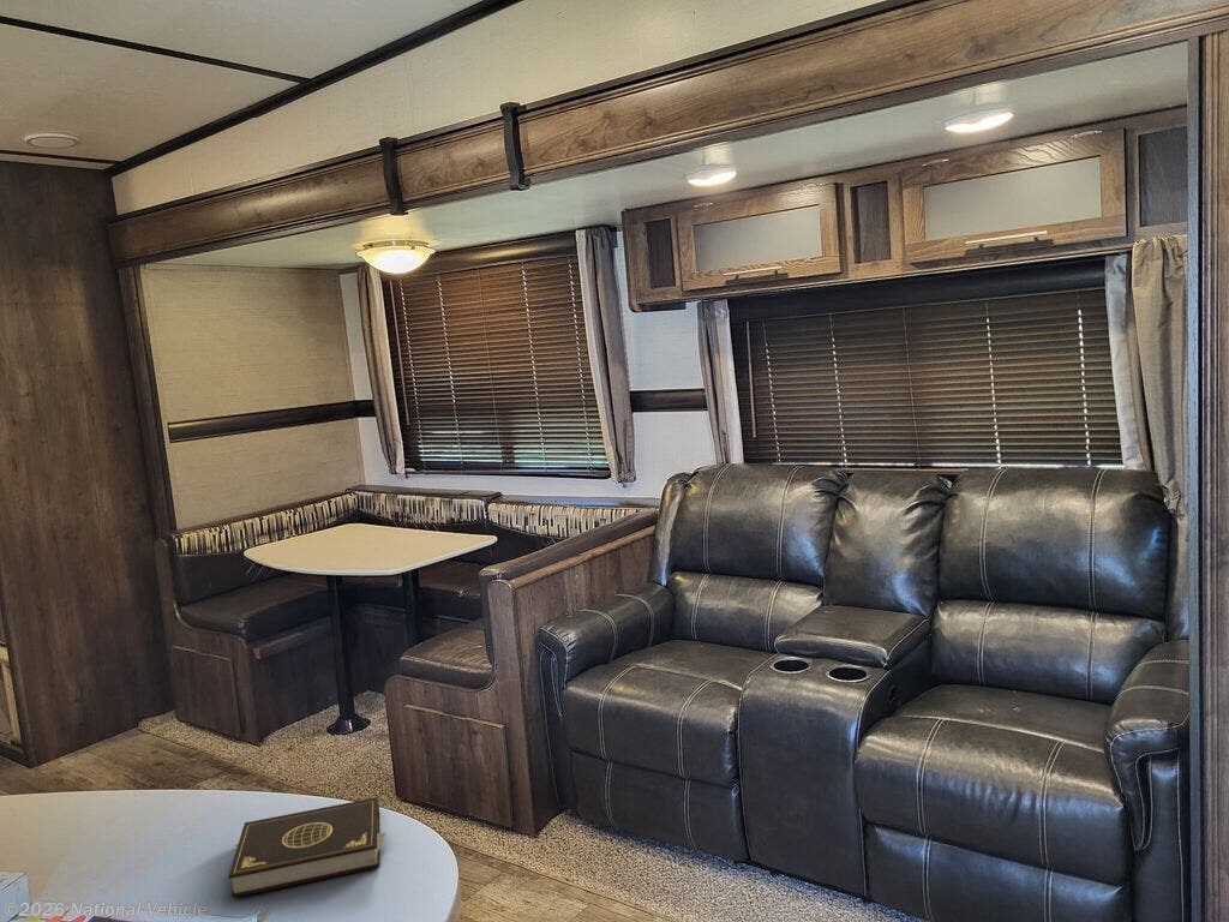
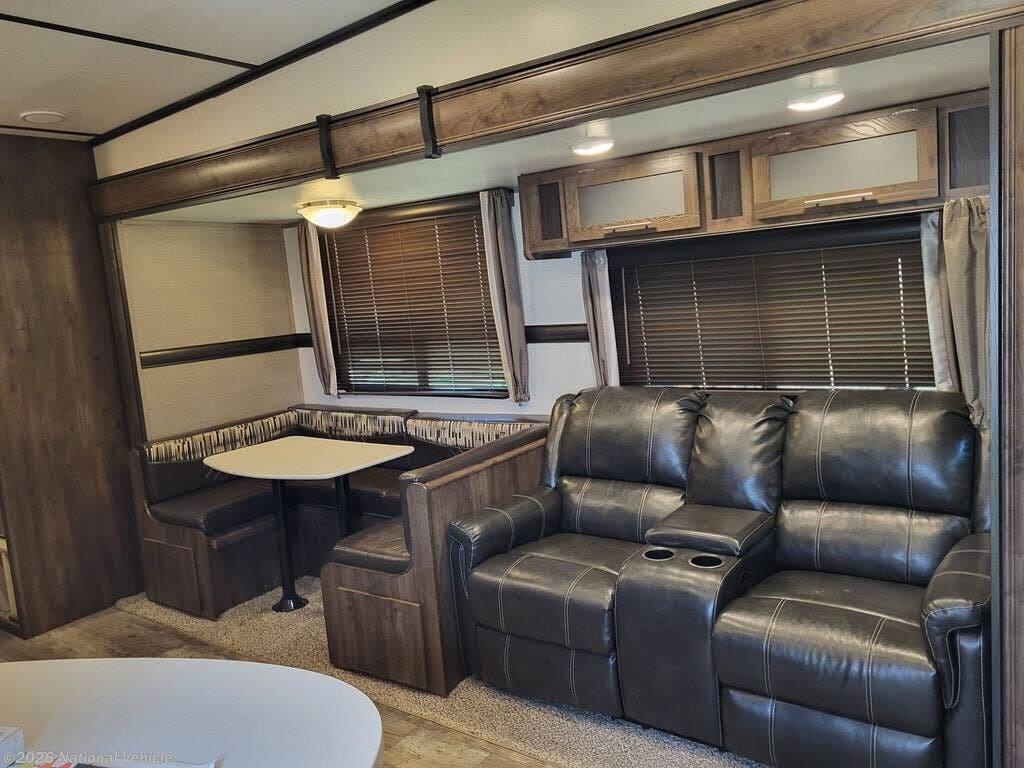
- book (310, 843)
